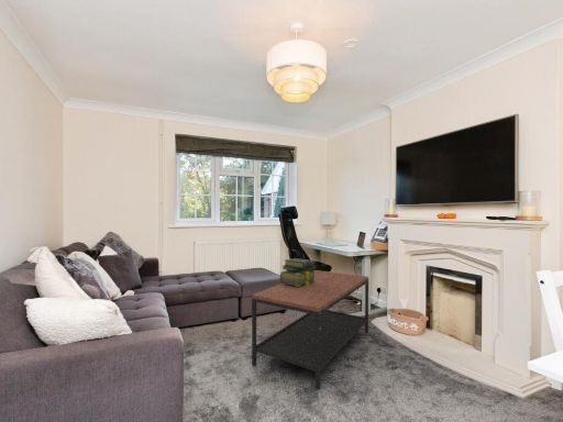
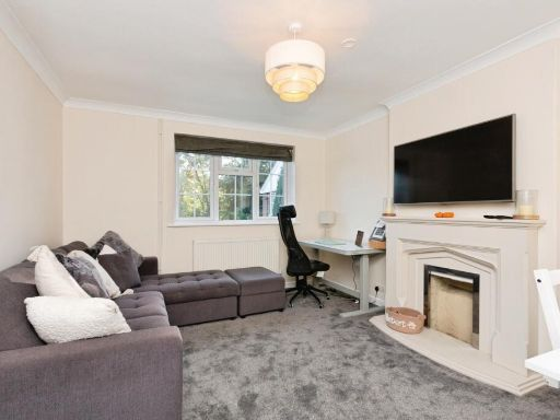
- stack of books (298, 270)
- coffee table (317, 315)
